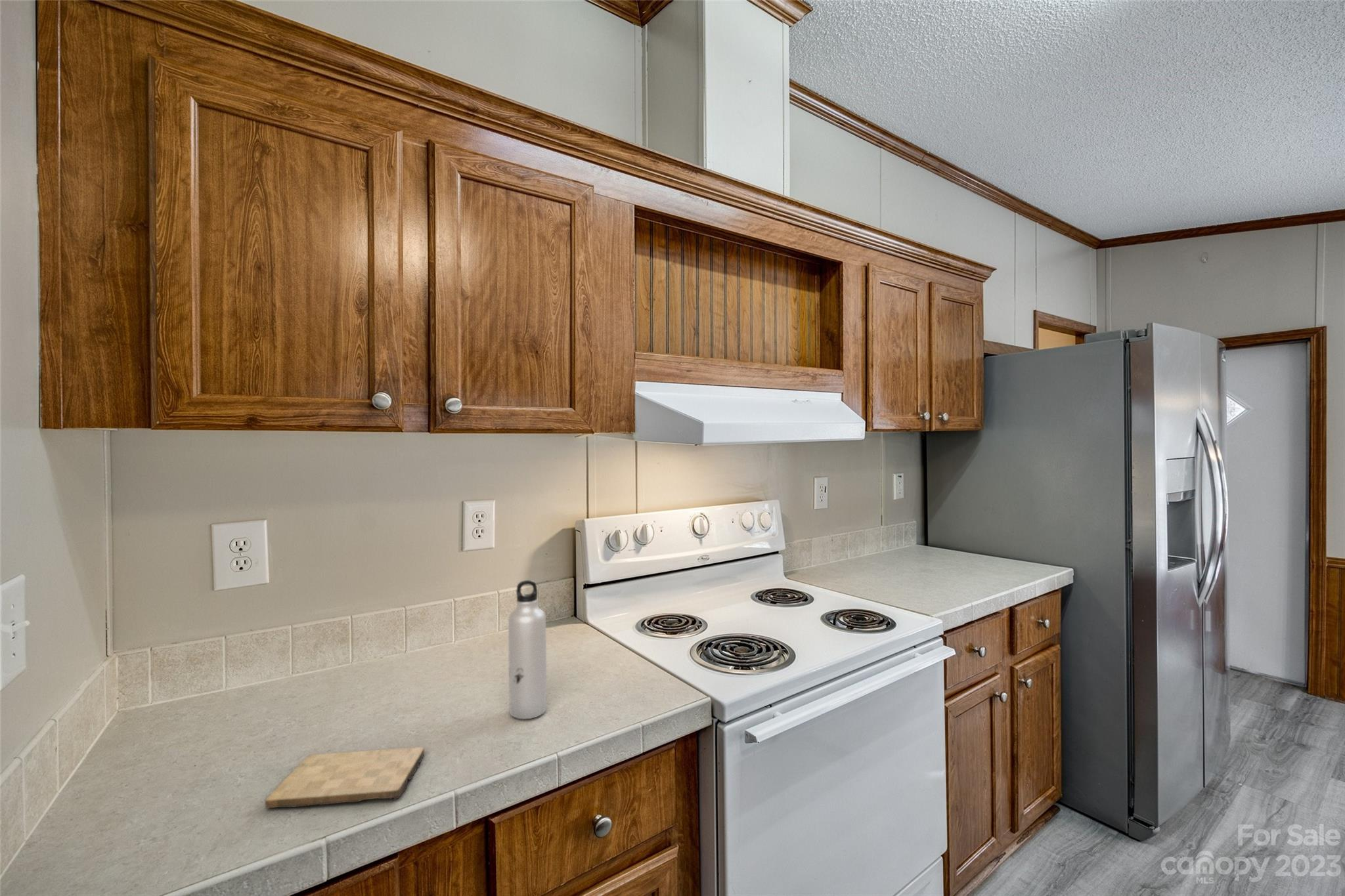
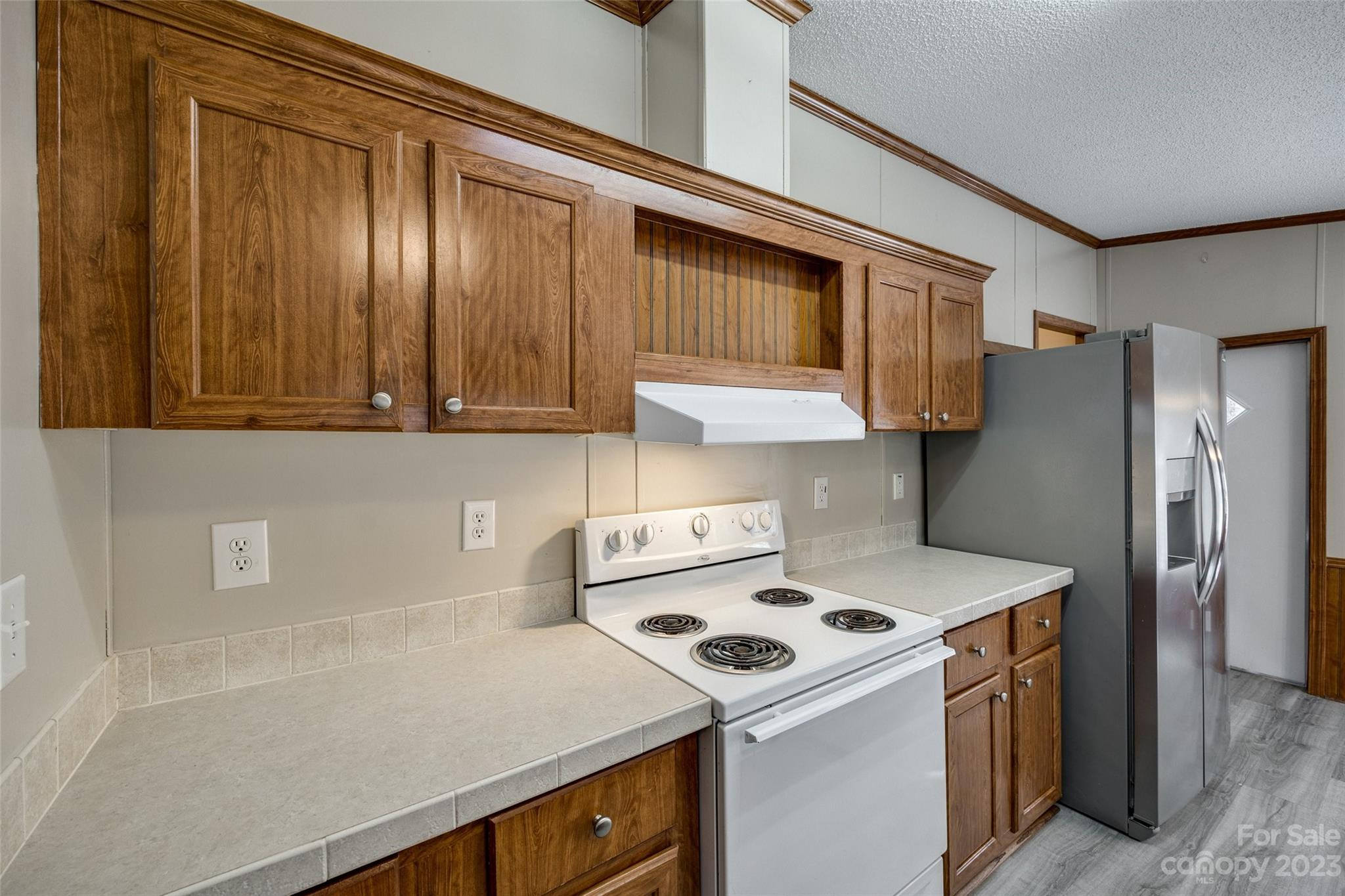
- water bottle (527, 646)
- cutting board (351, 775)
